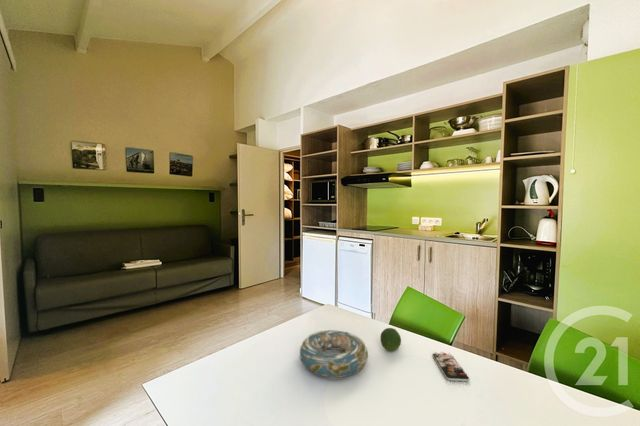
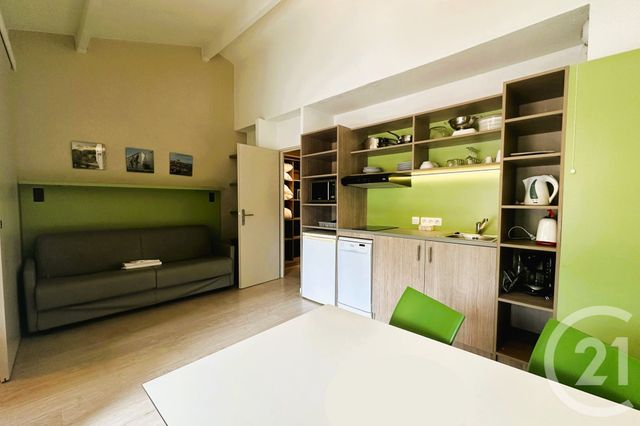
- smartphone (449, 364)
- decorative bowl (332, 353)
- fruit (390, 339)
